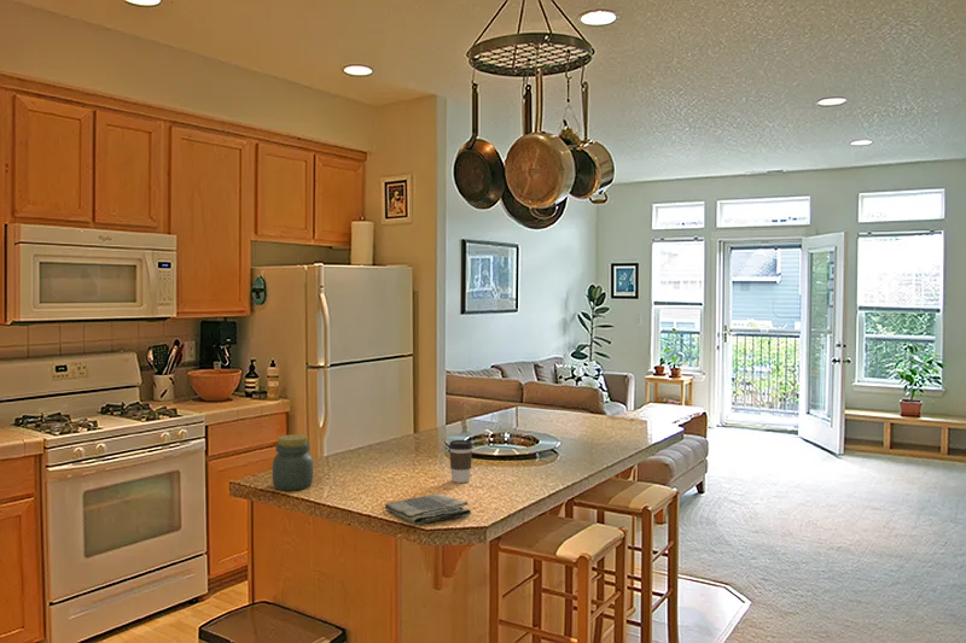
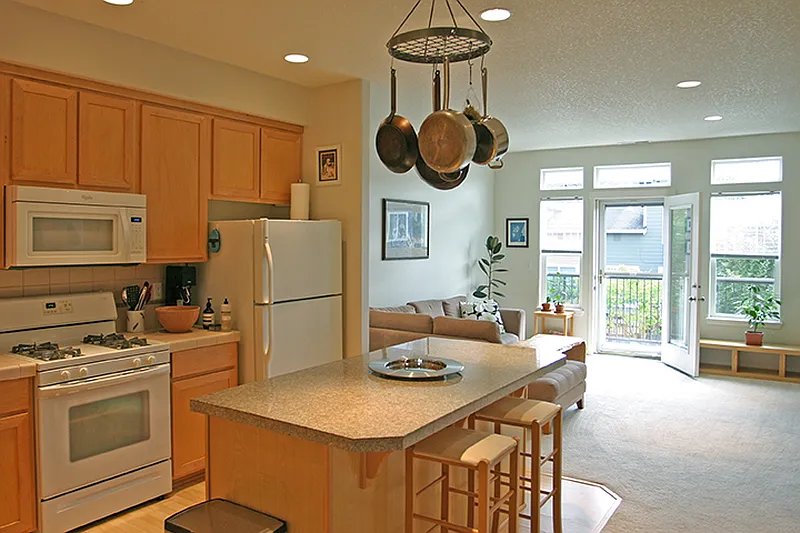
- jar (292, 461)
- coffee cup (460, 461)
- dish towel (427, 507)
